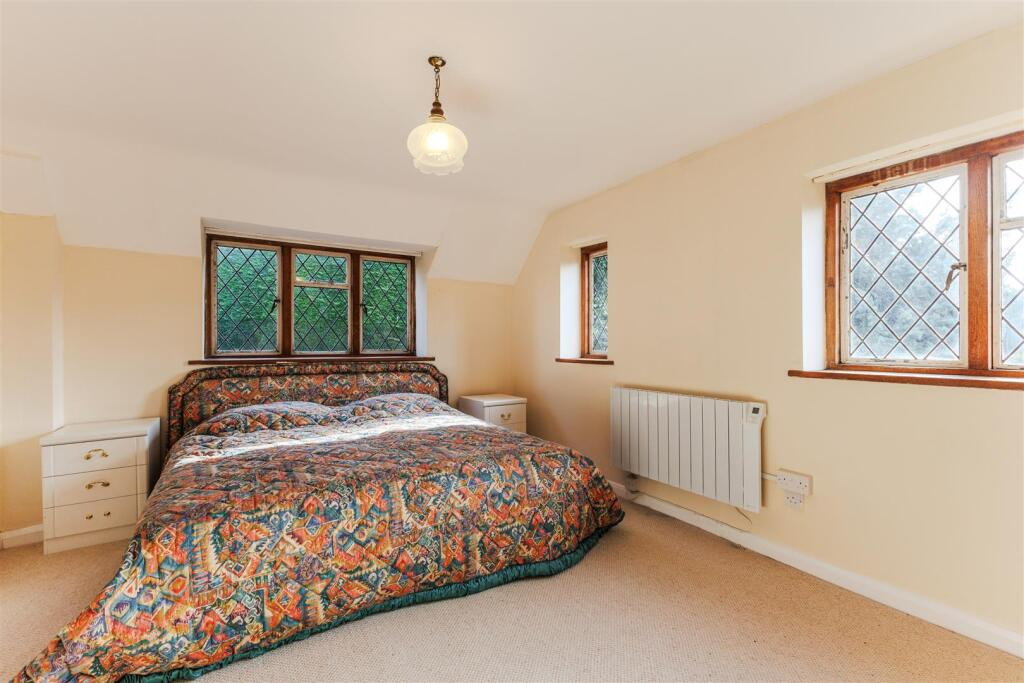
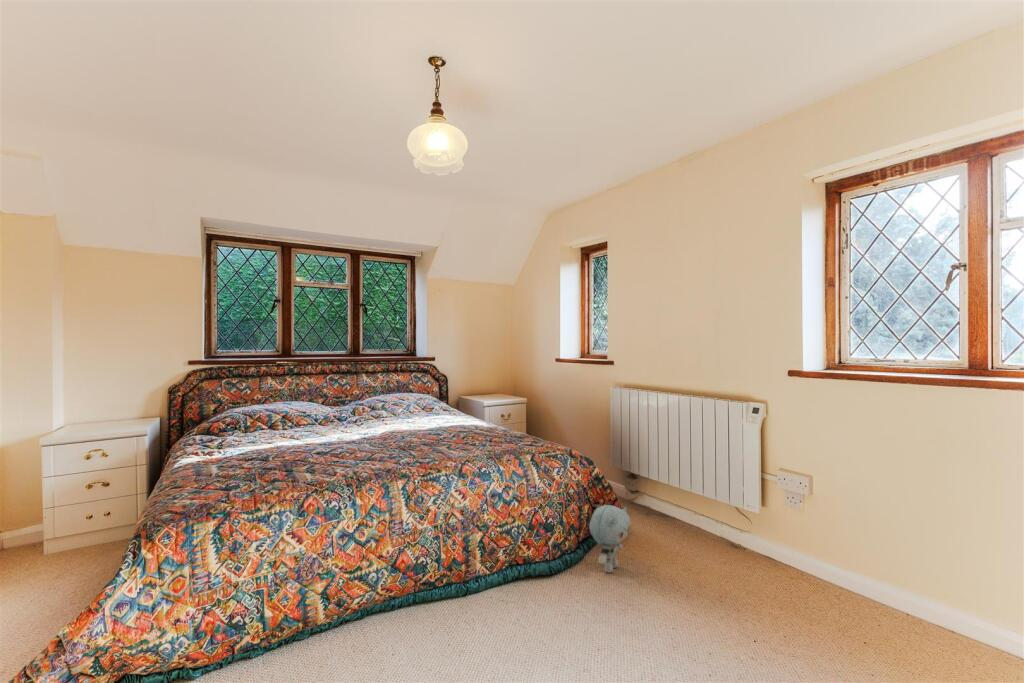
+ plush toy (610, 537)
